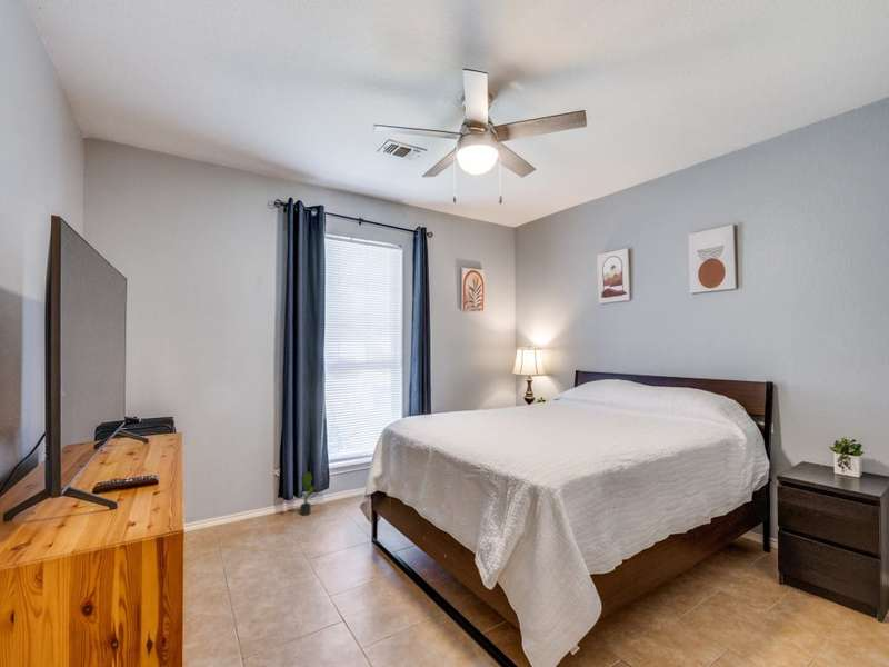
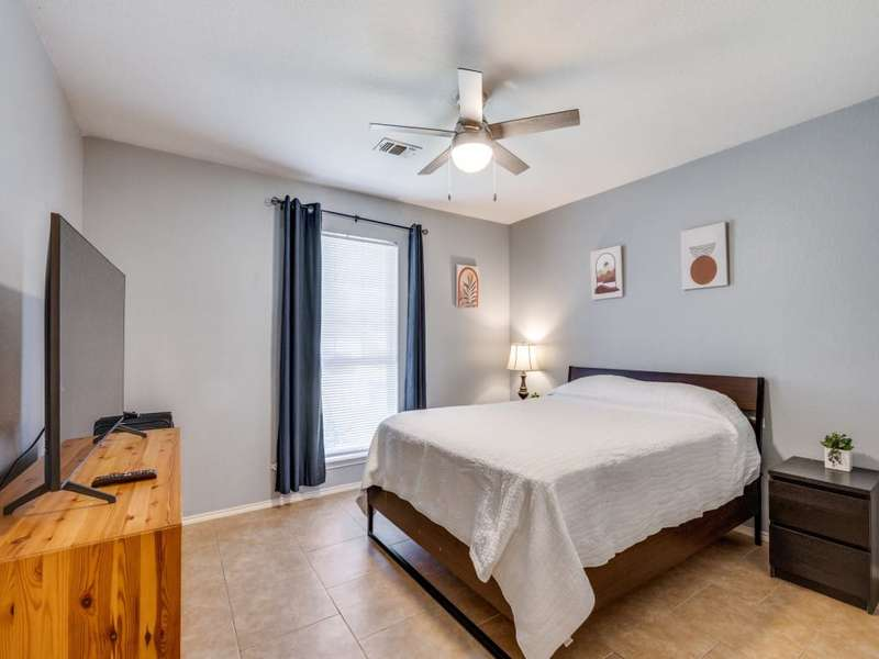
- potted plant (308, 491)
